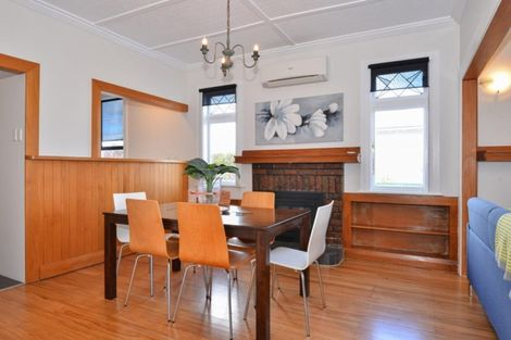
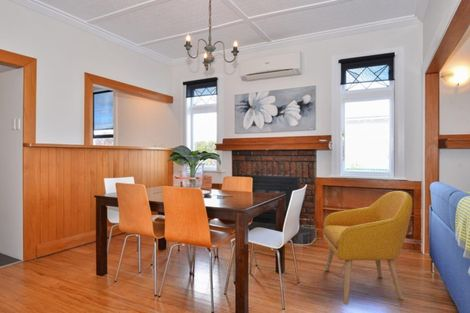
+ armchair (367, 238)
